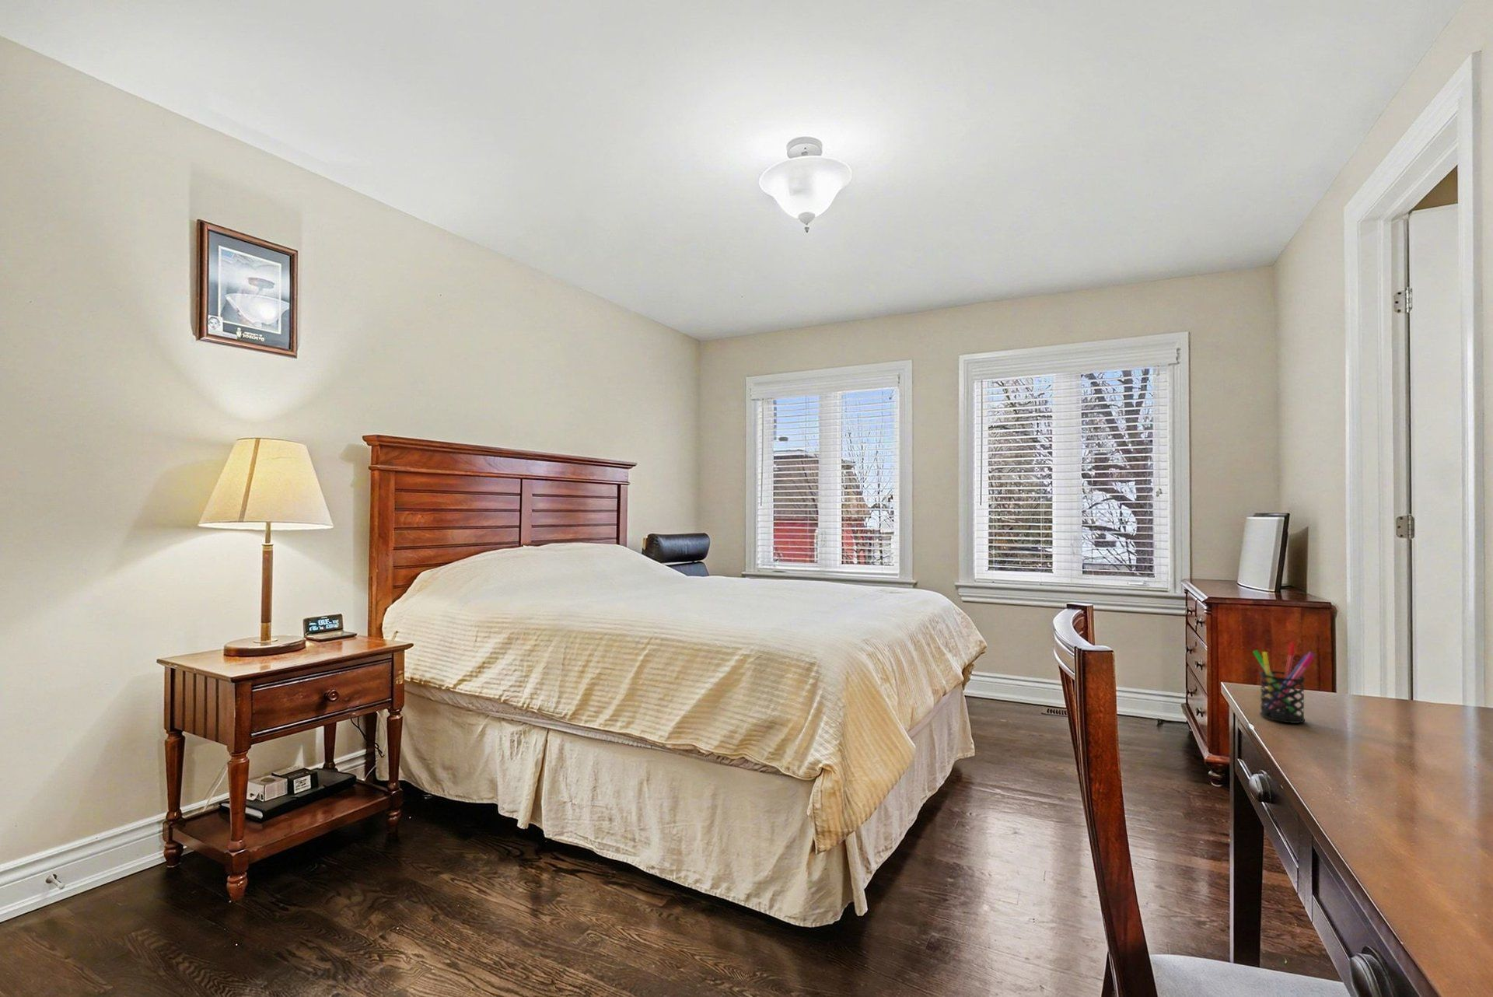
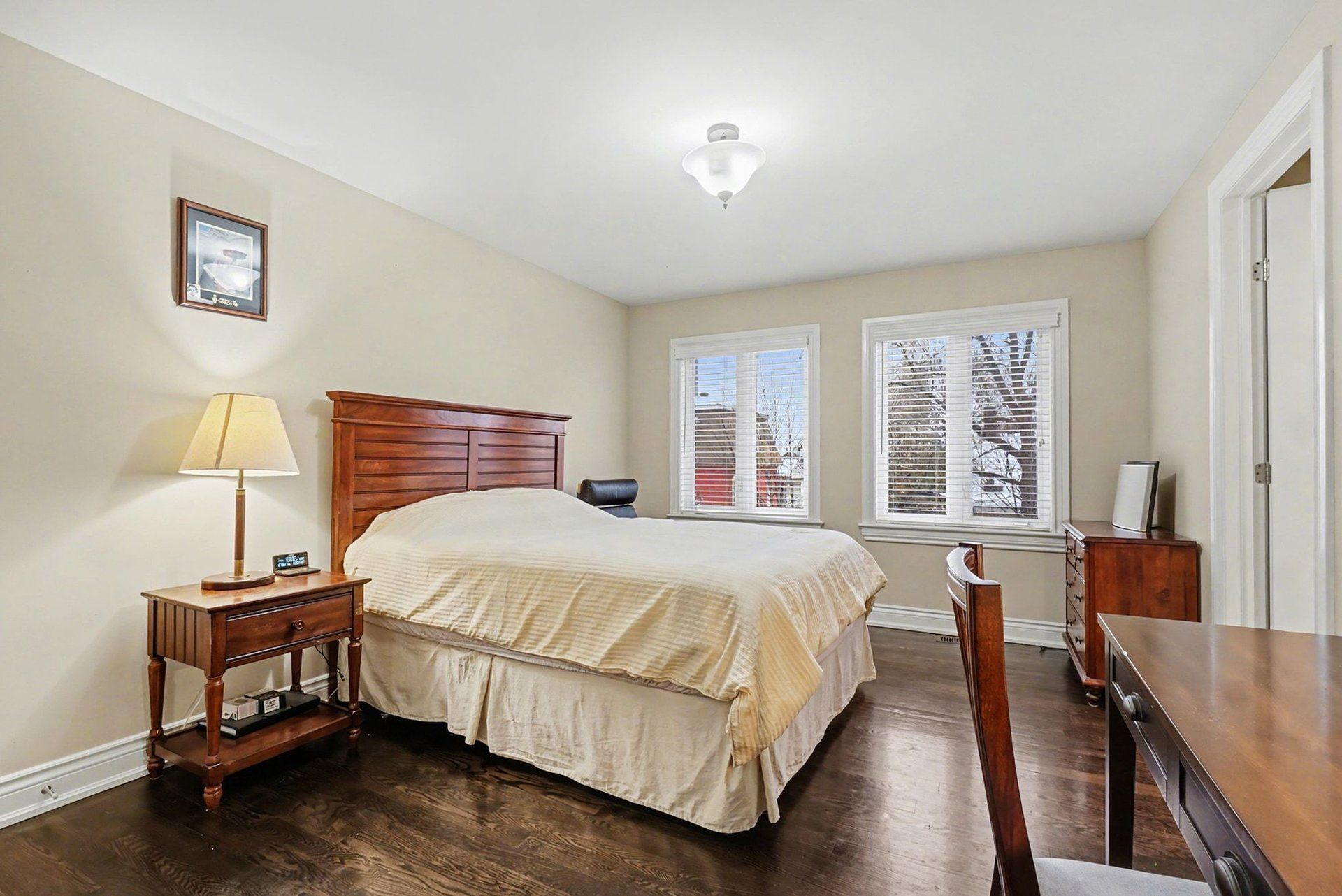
- pen holder (1278, 679)
